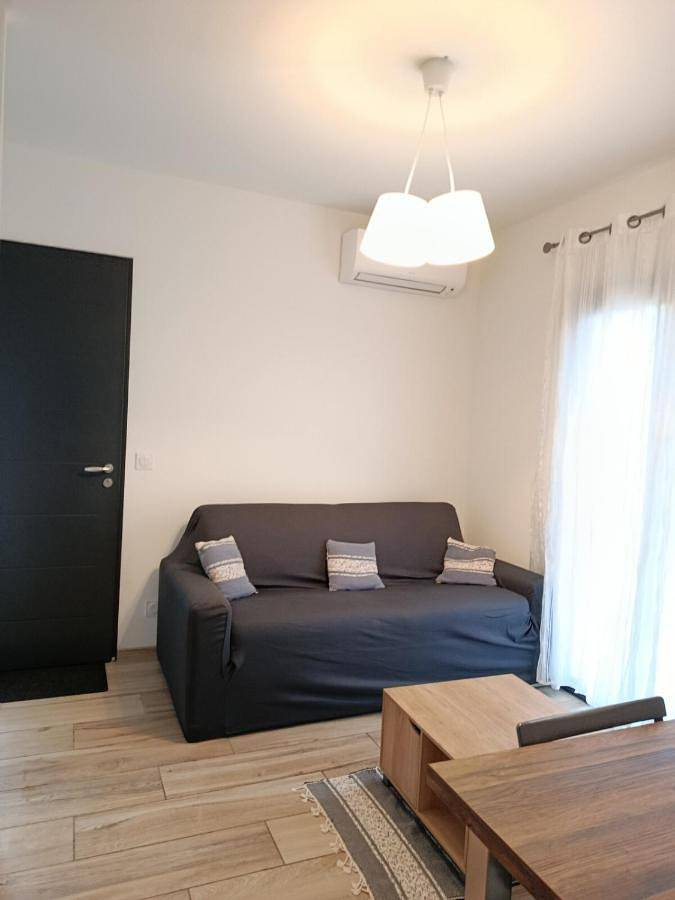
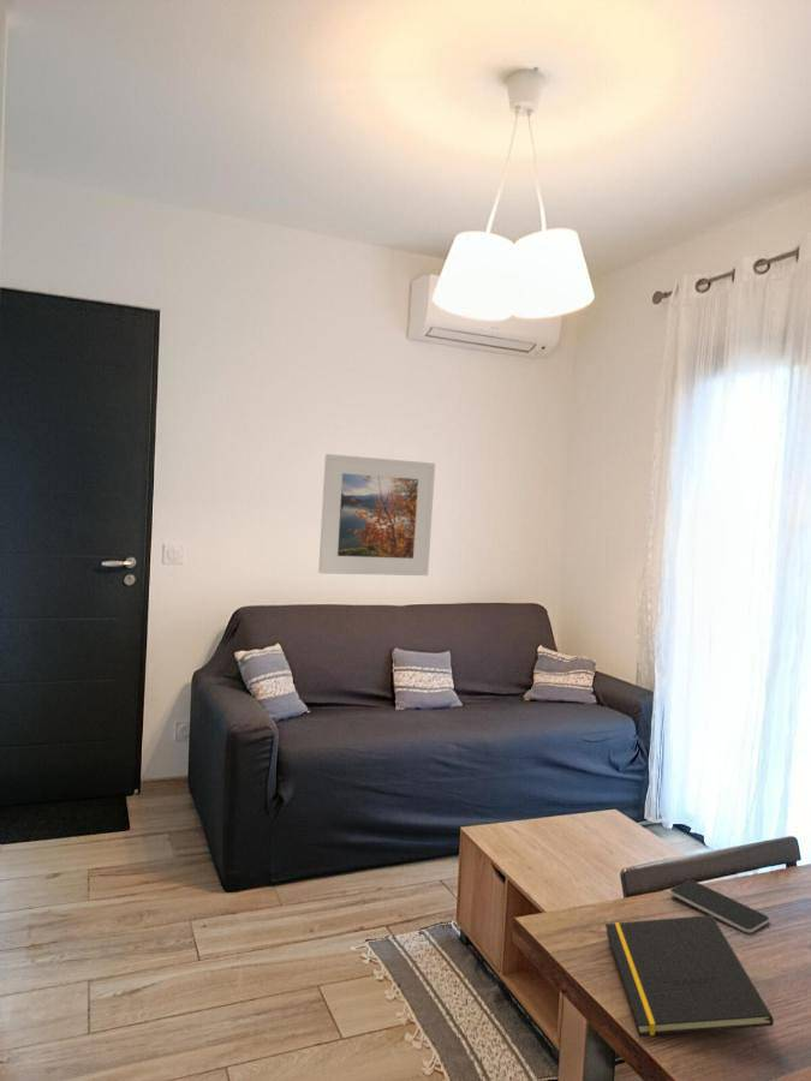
+ notepad (679, 969)
+ smartphone (717, 904)
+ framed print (377, 516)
